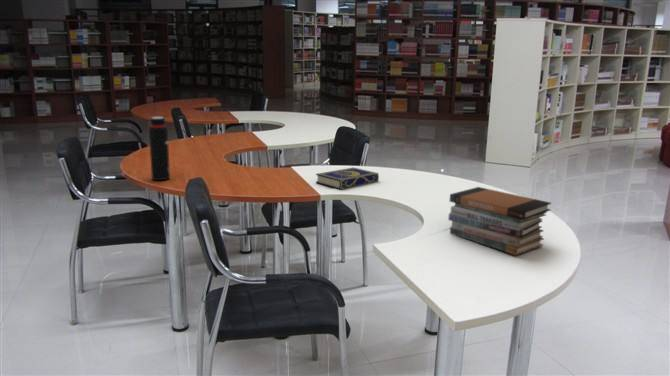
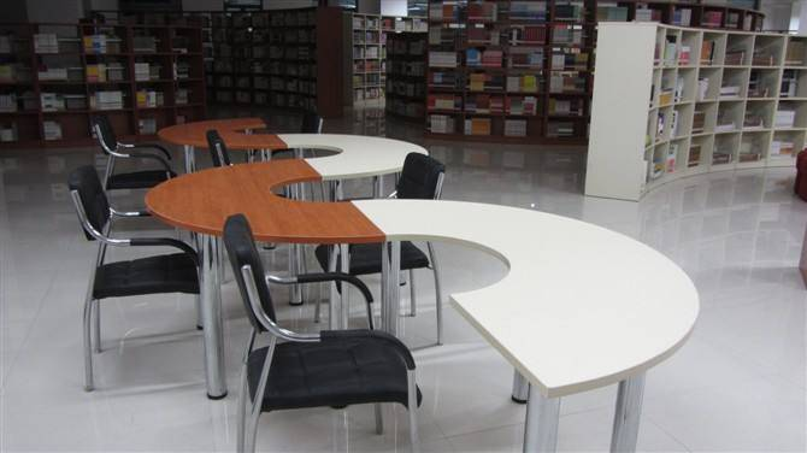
- water bottle (159, 148)
- book stack (496, 218)
- book (348, 177)
